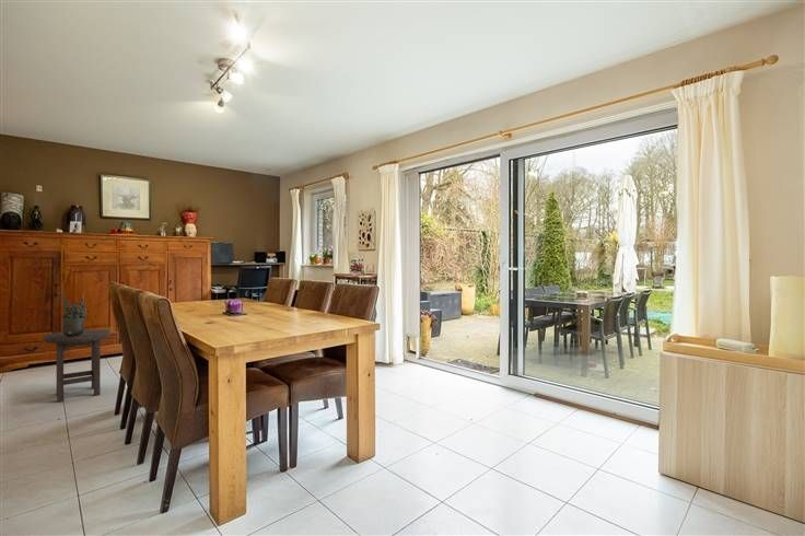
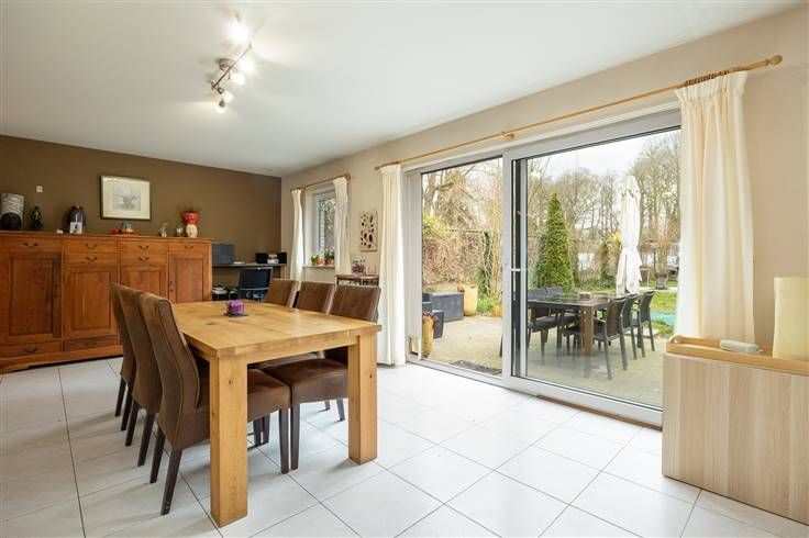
- stool (78, 372)
- potted plant (72, 313)
